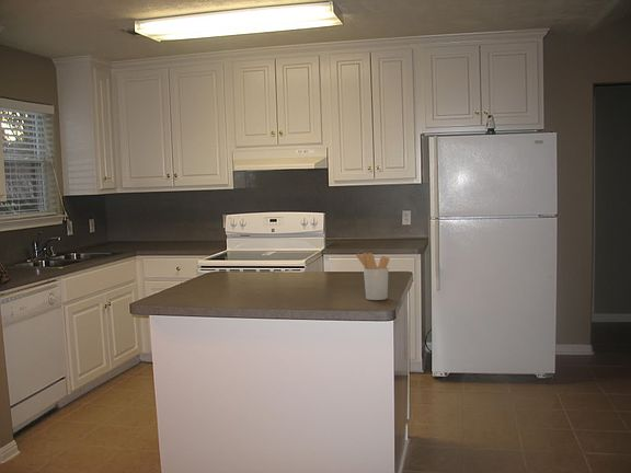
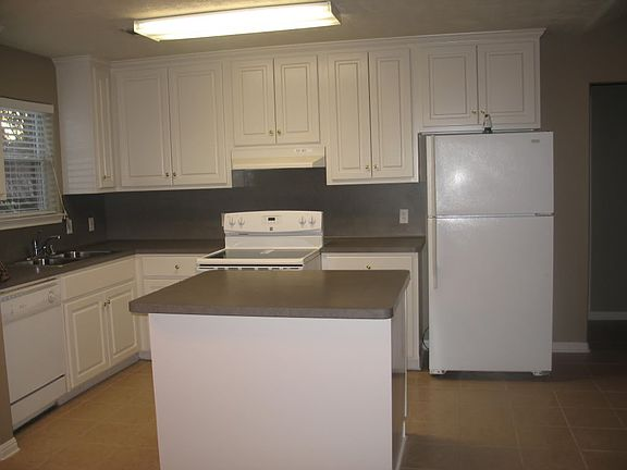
- utensil holder (371, 275)
